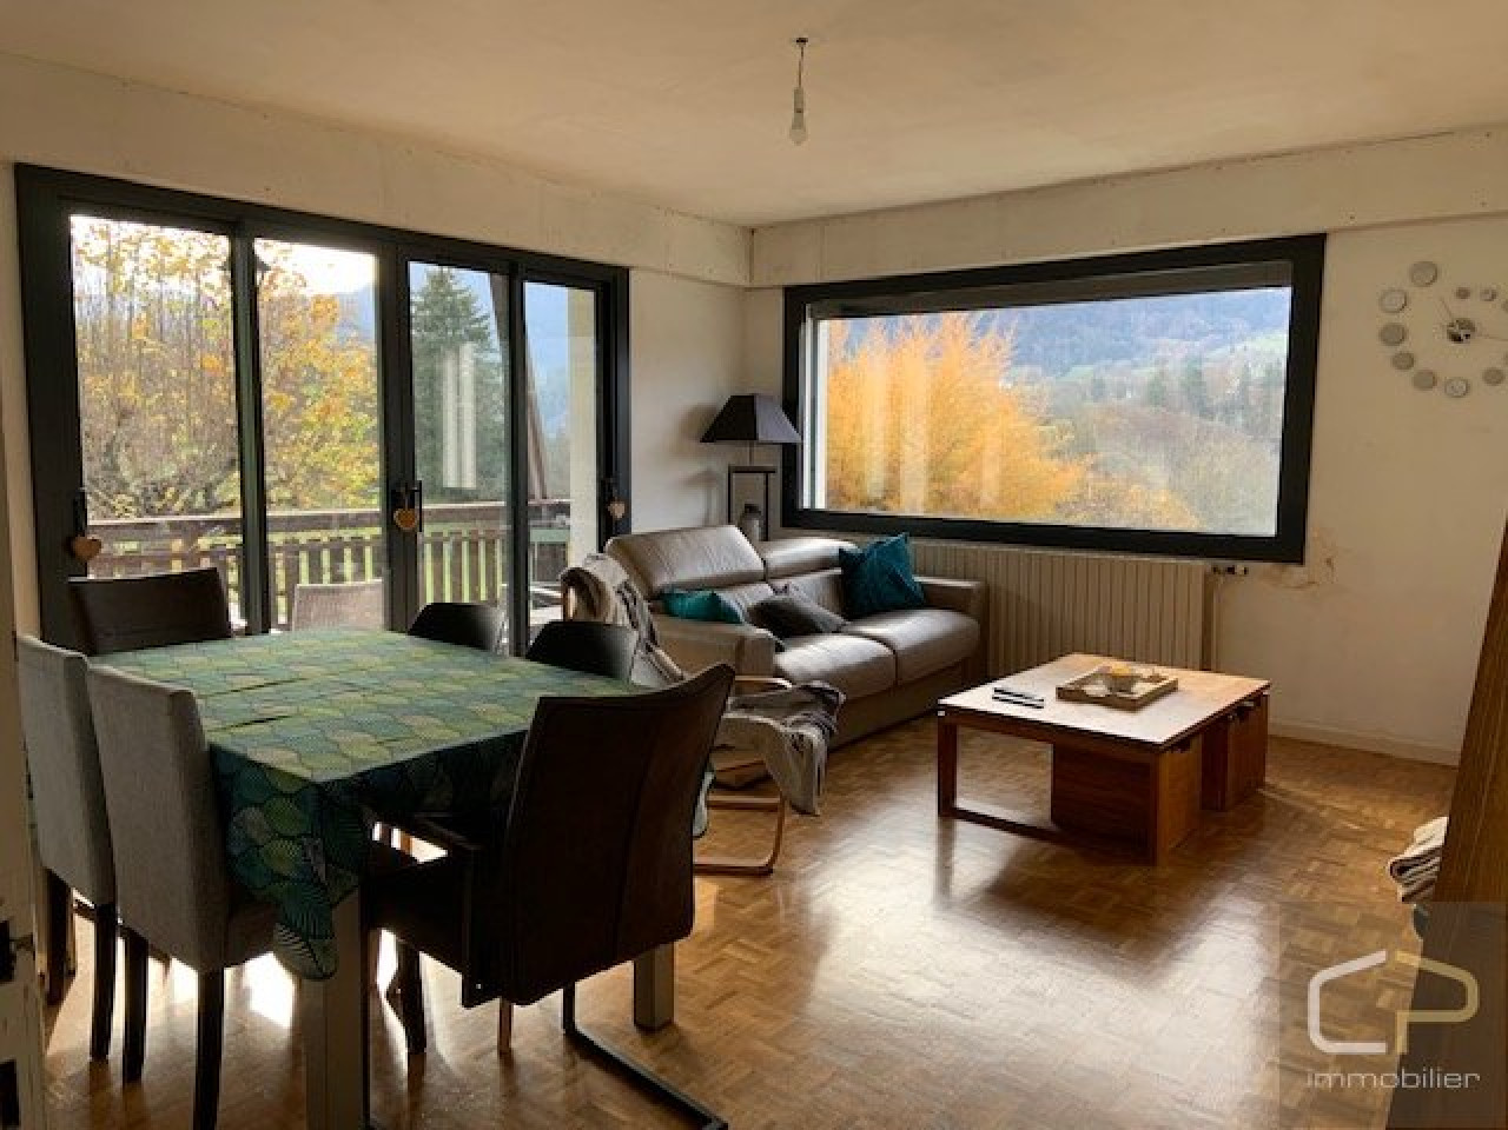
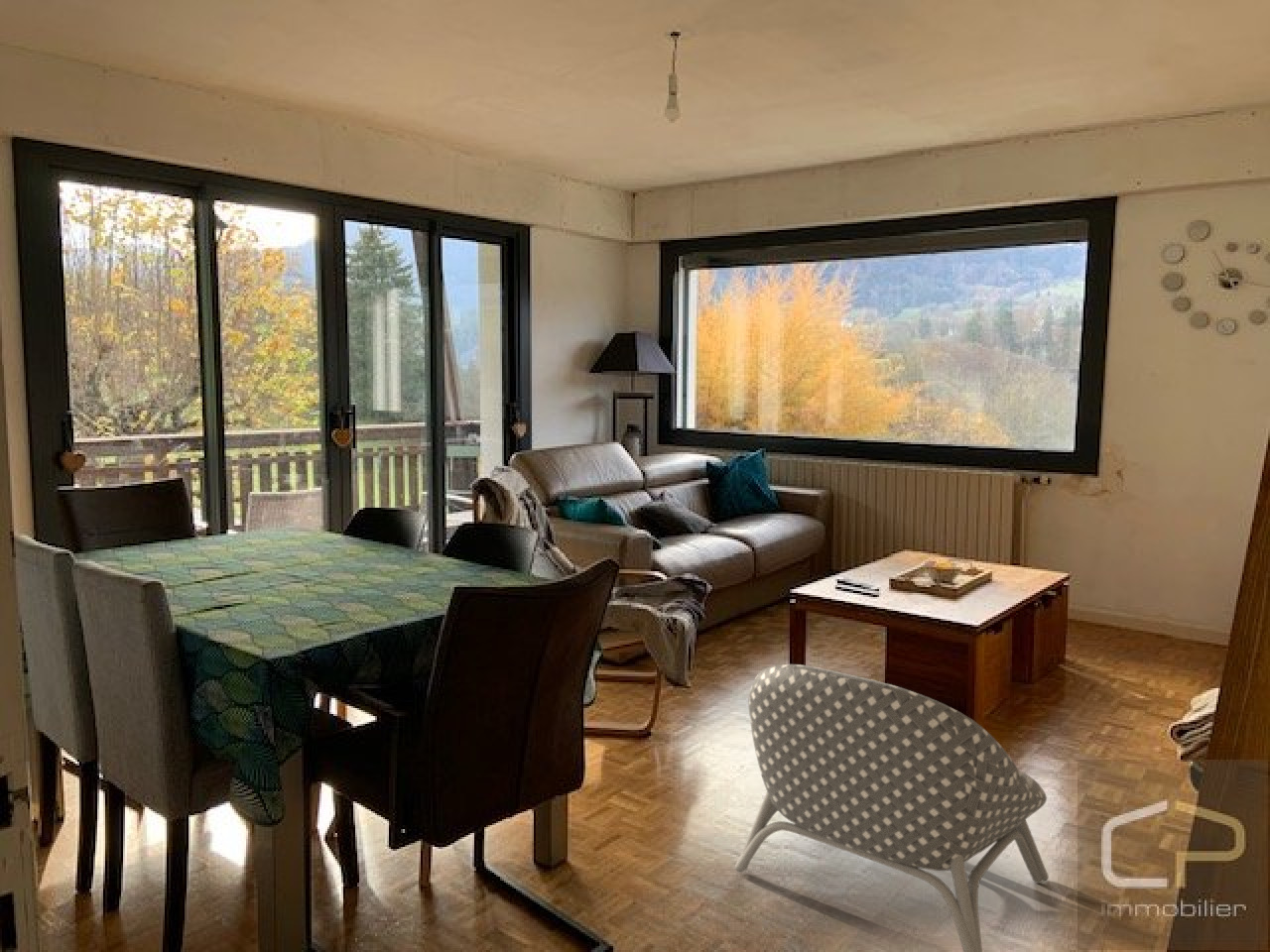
+ armchair (895, 764)
